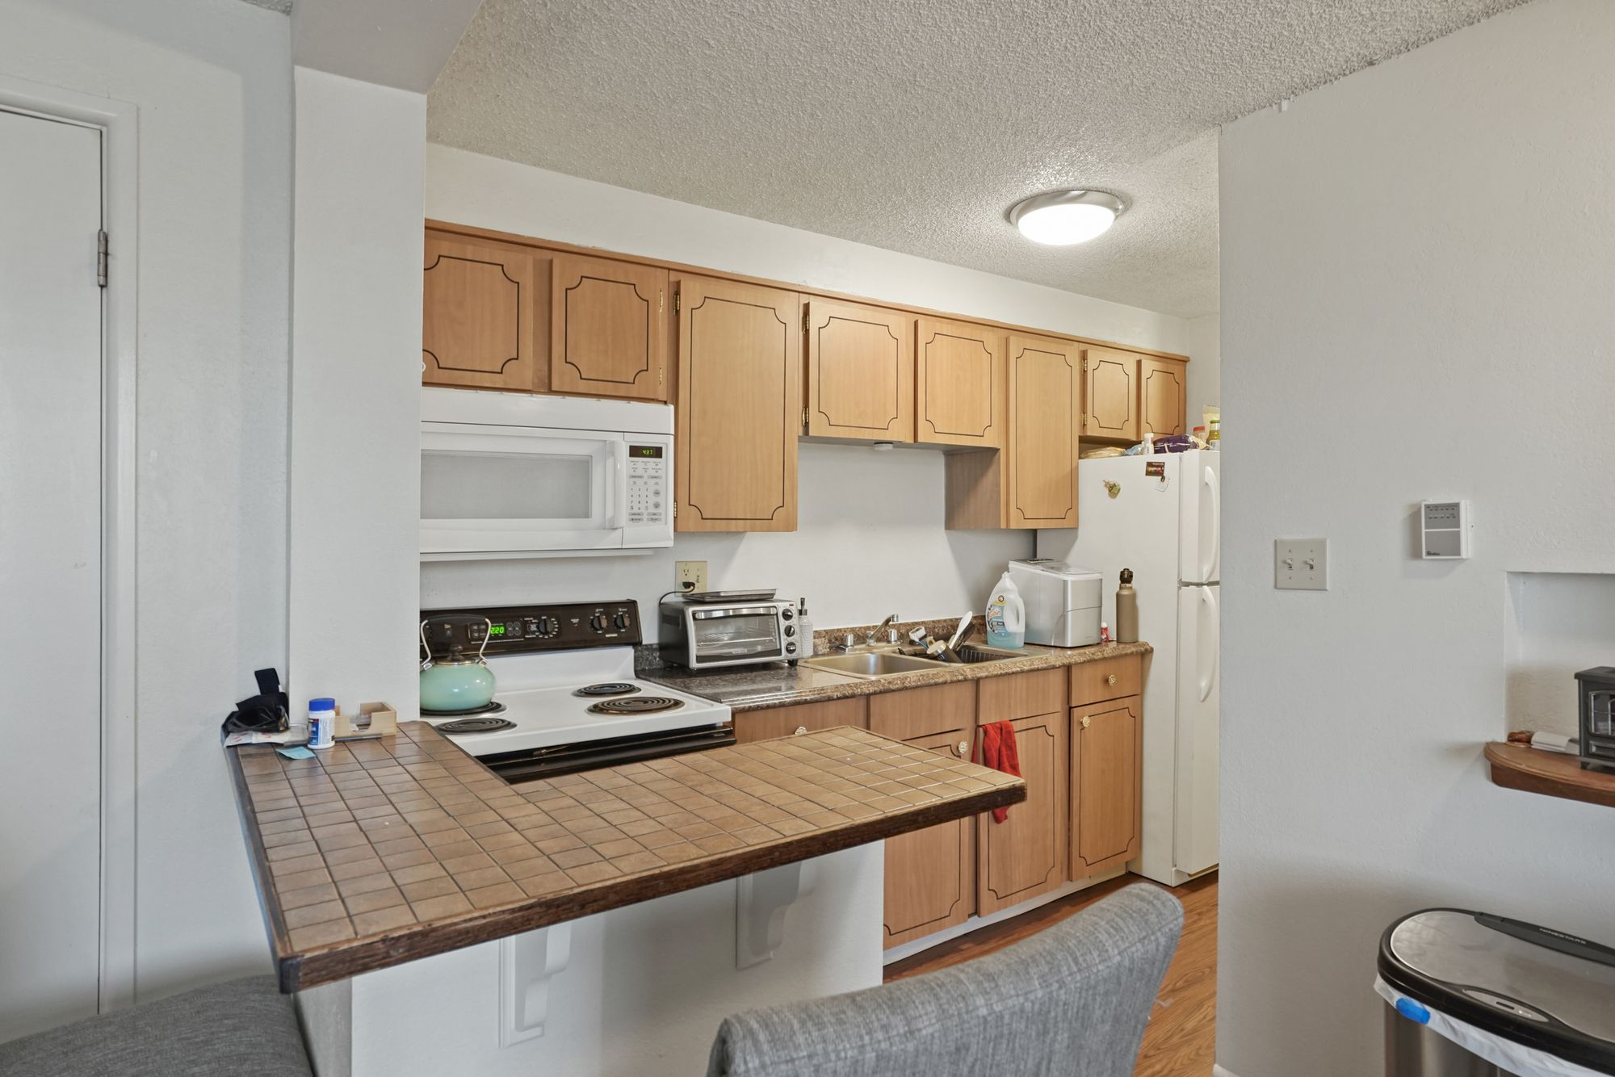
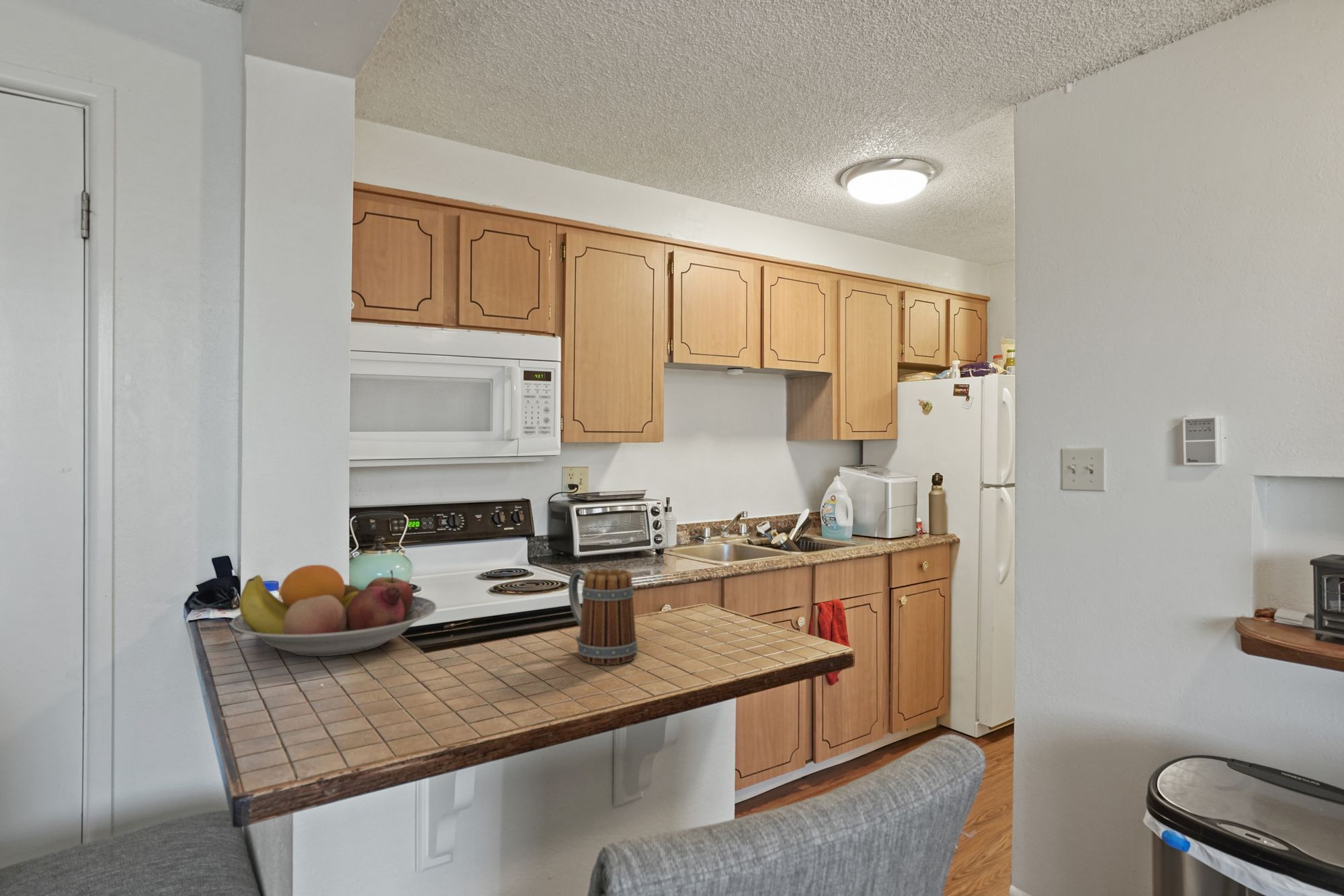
+ fruit bowl (339, 604)
+ mug (598, 612)
